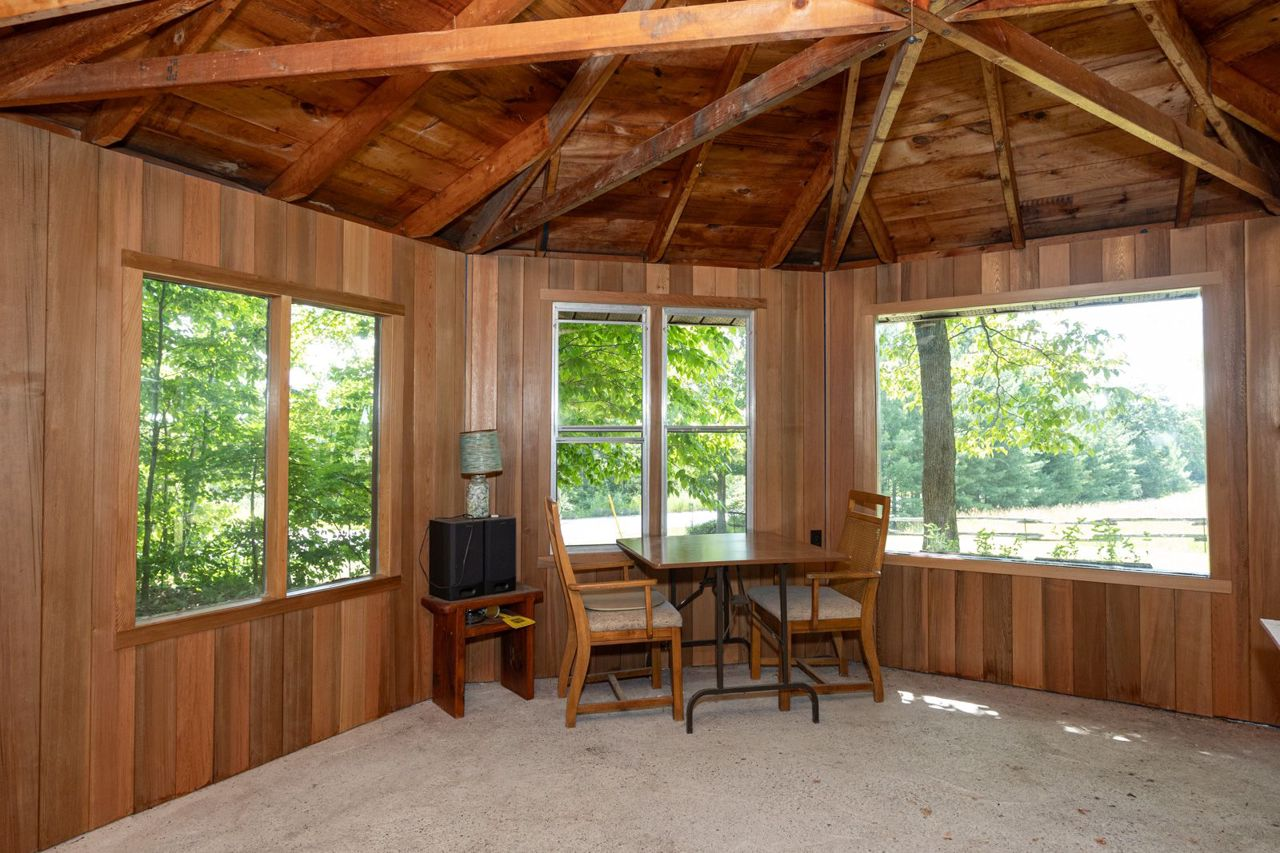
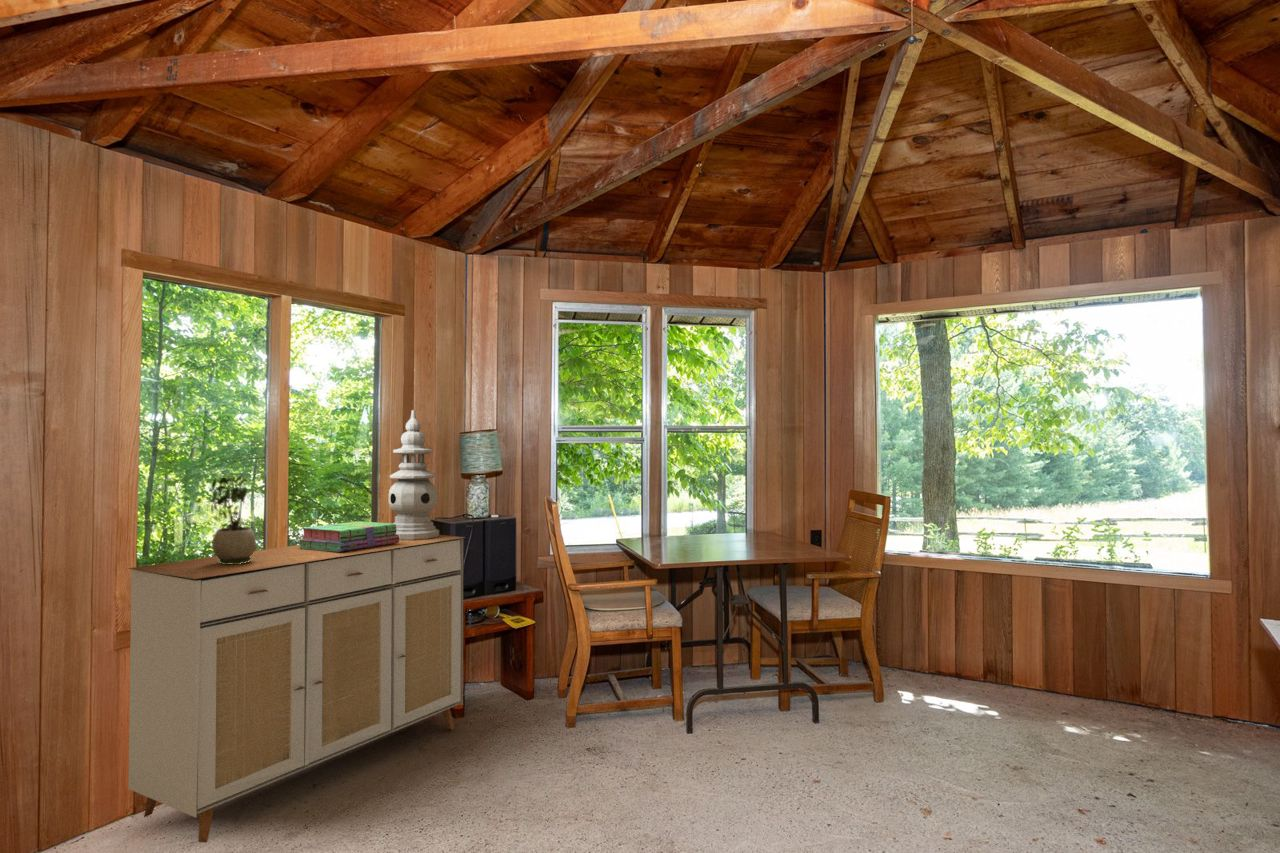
+ potted plant (226, 515)
+ lantern (413, 473)
+ sideboard (320, 657)
+ stack of books (350, 535)
